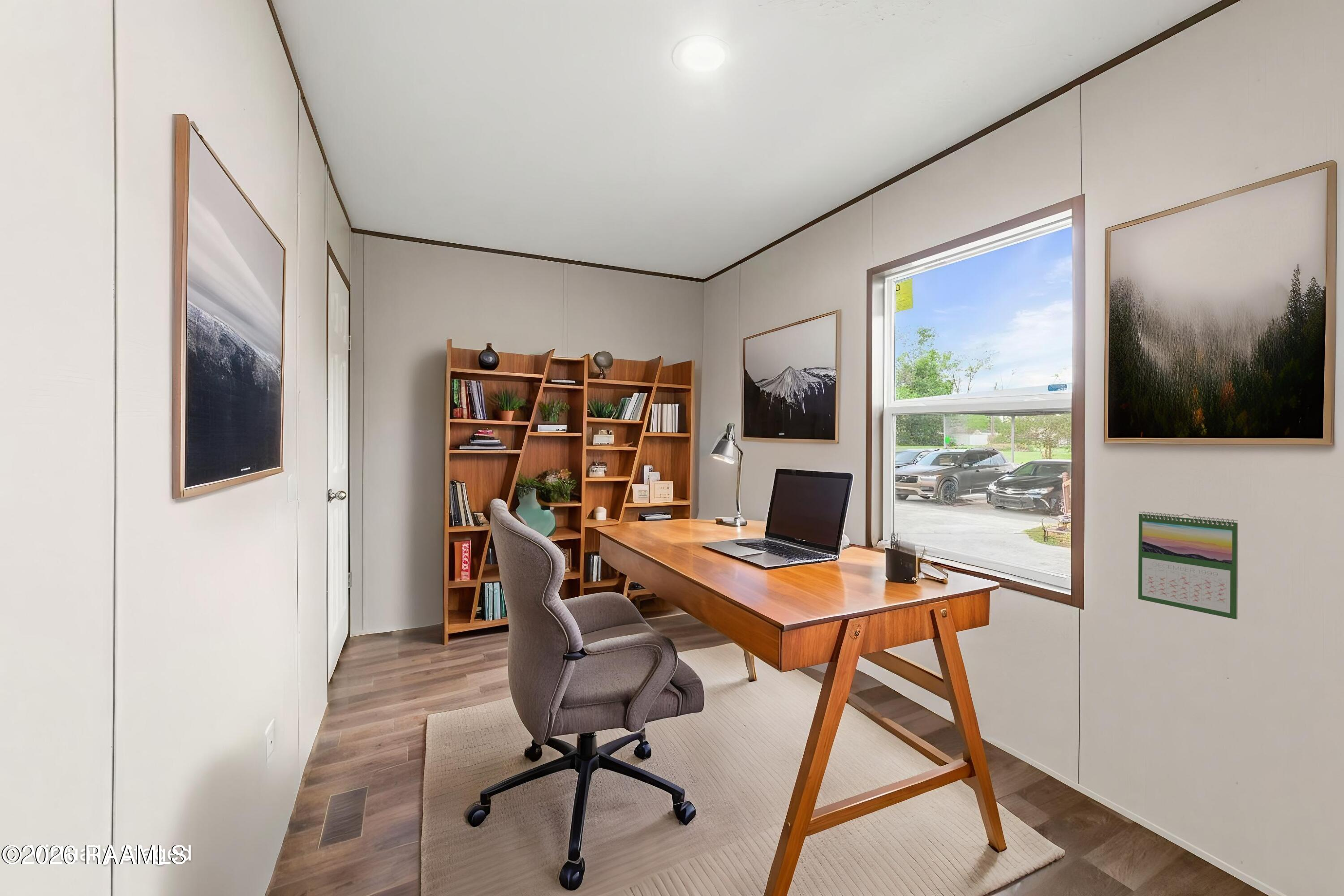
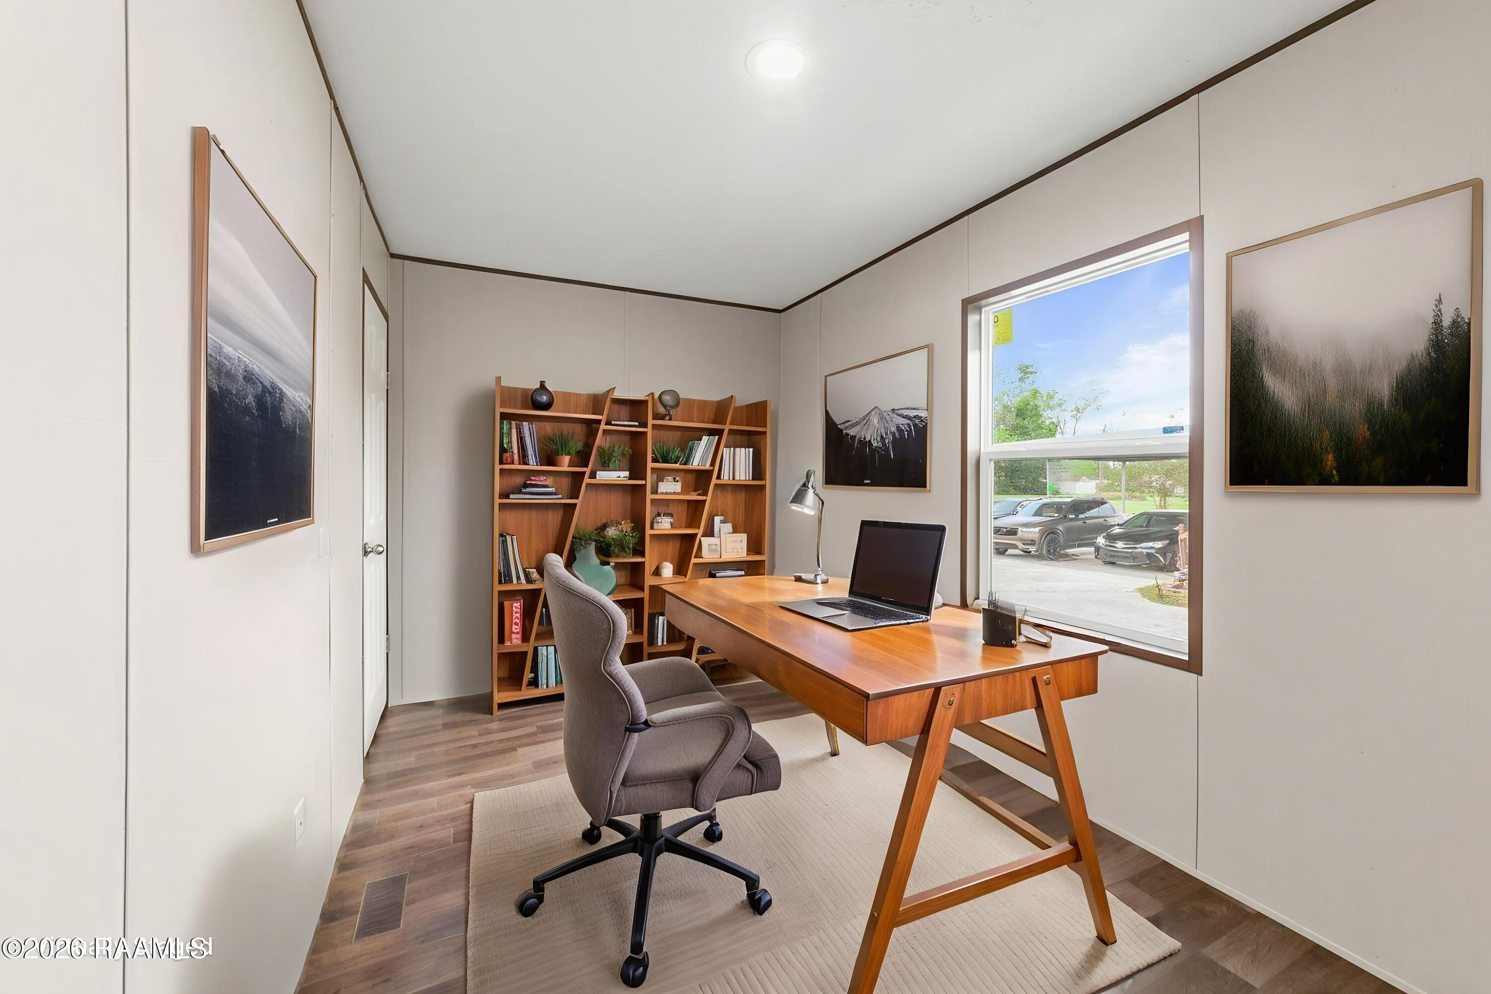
- calendar (1185, 561)
